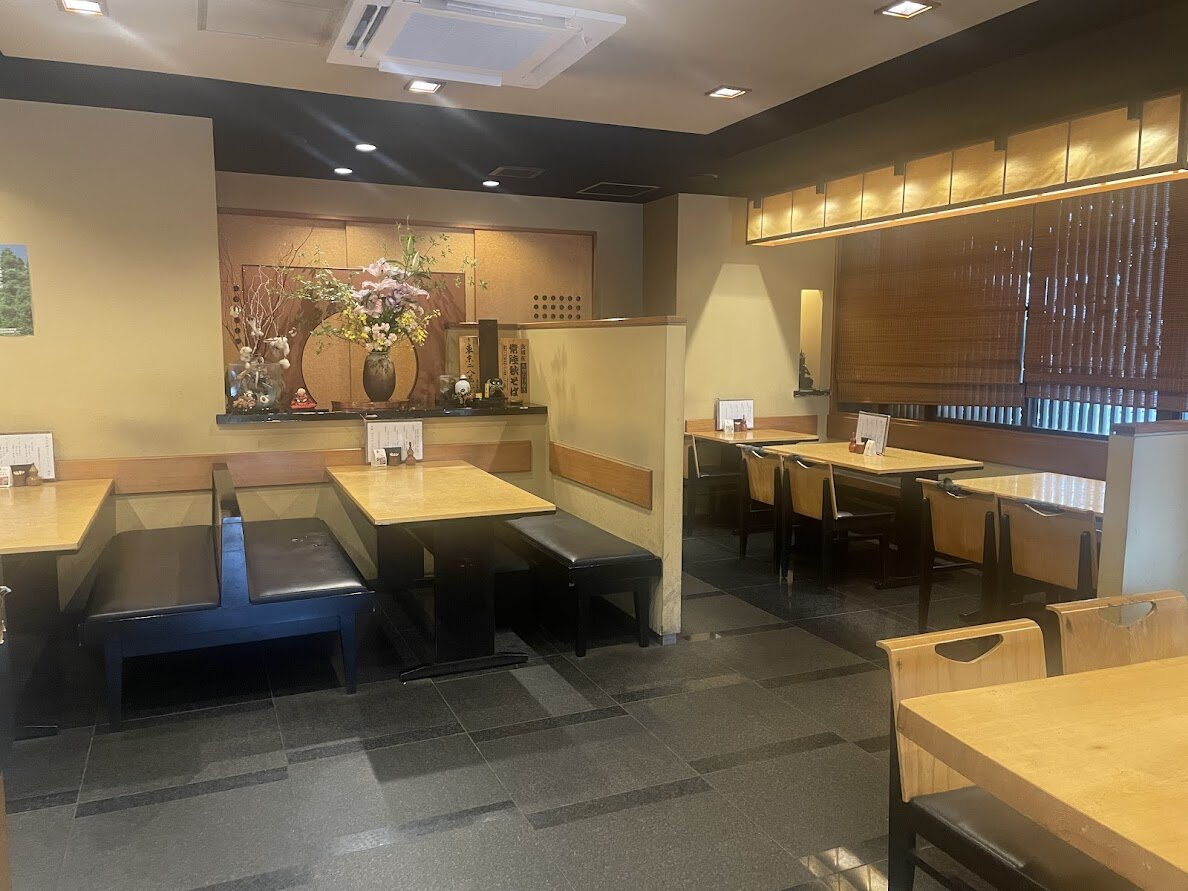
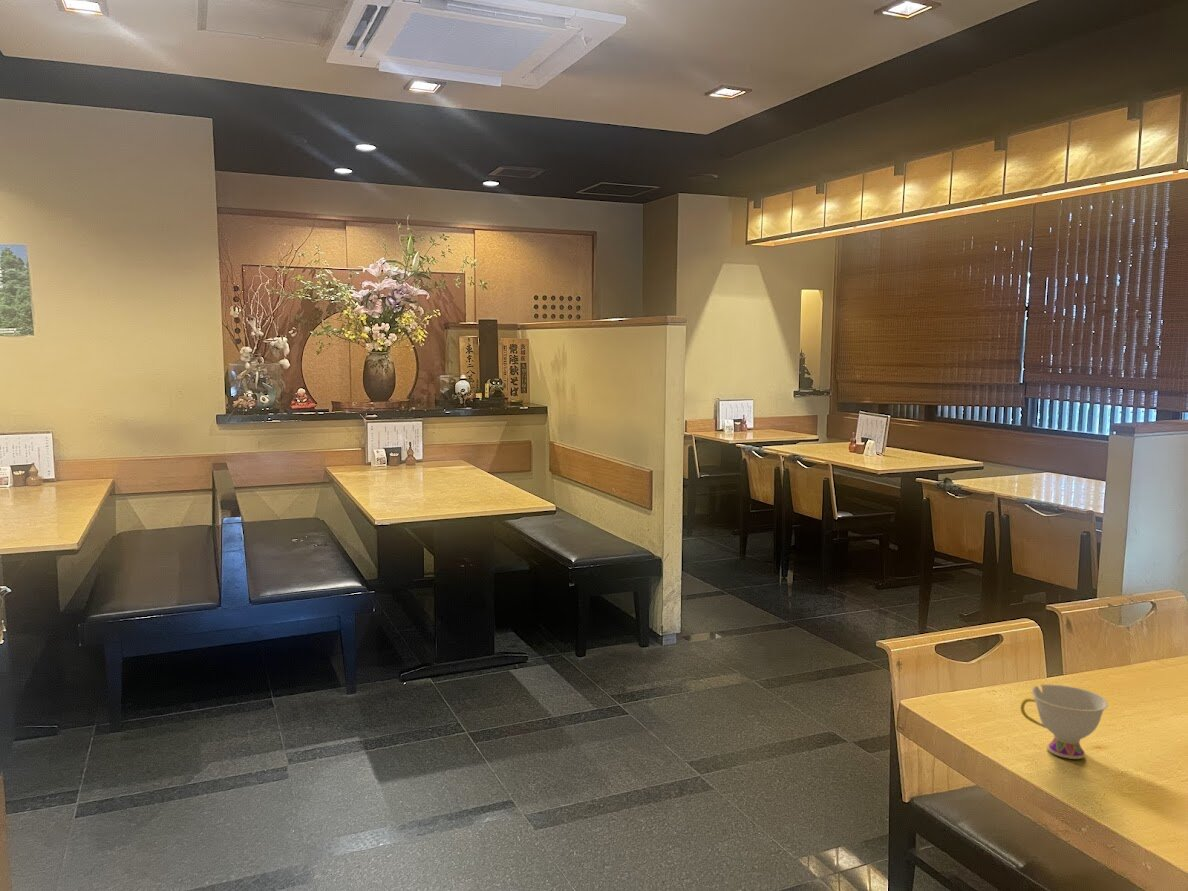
+ teacup (1062, 723)
